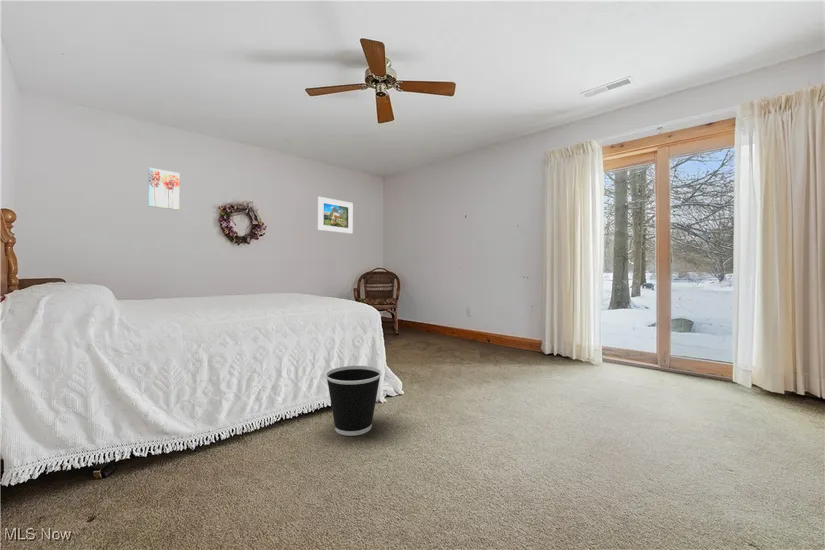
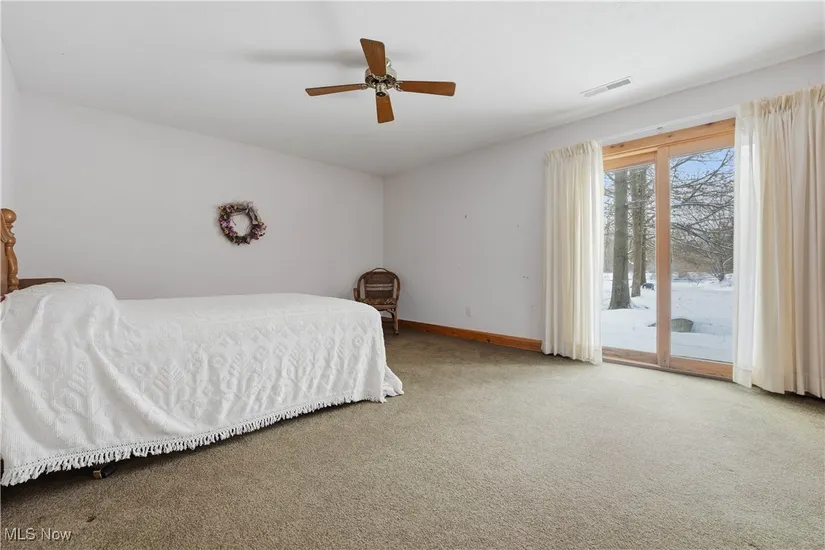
- wastebasket (353, 400)
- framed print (336, 215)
- wall art (164, 189)
